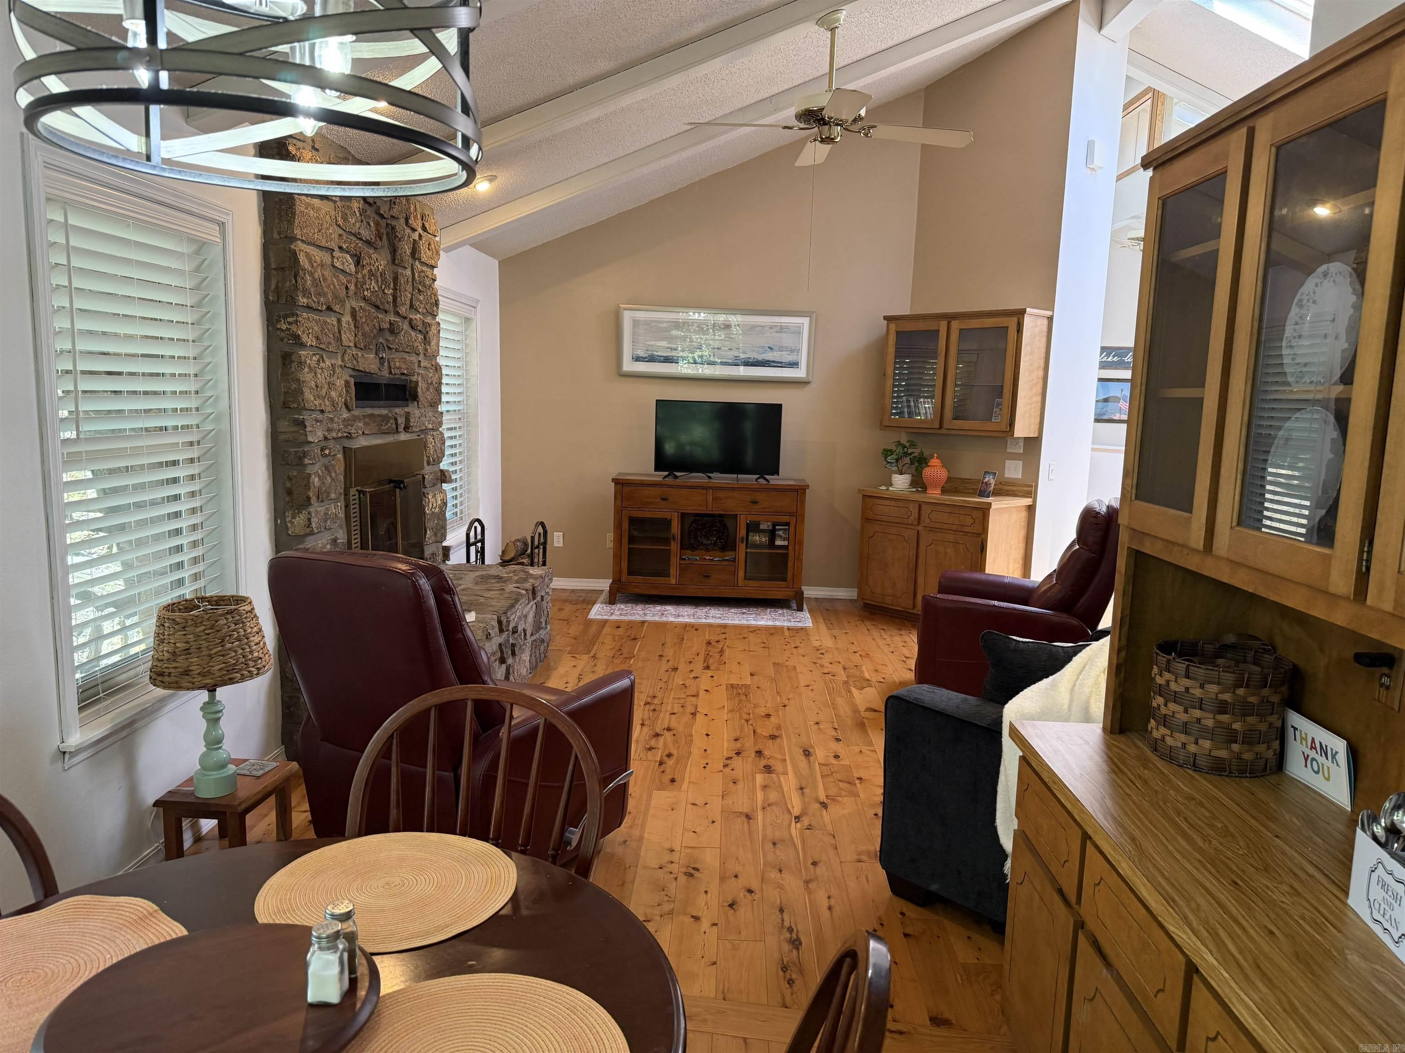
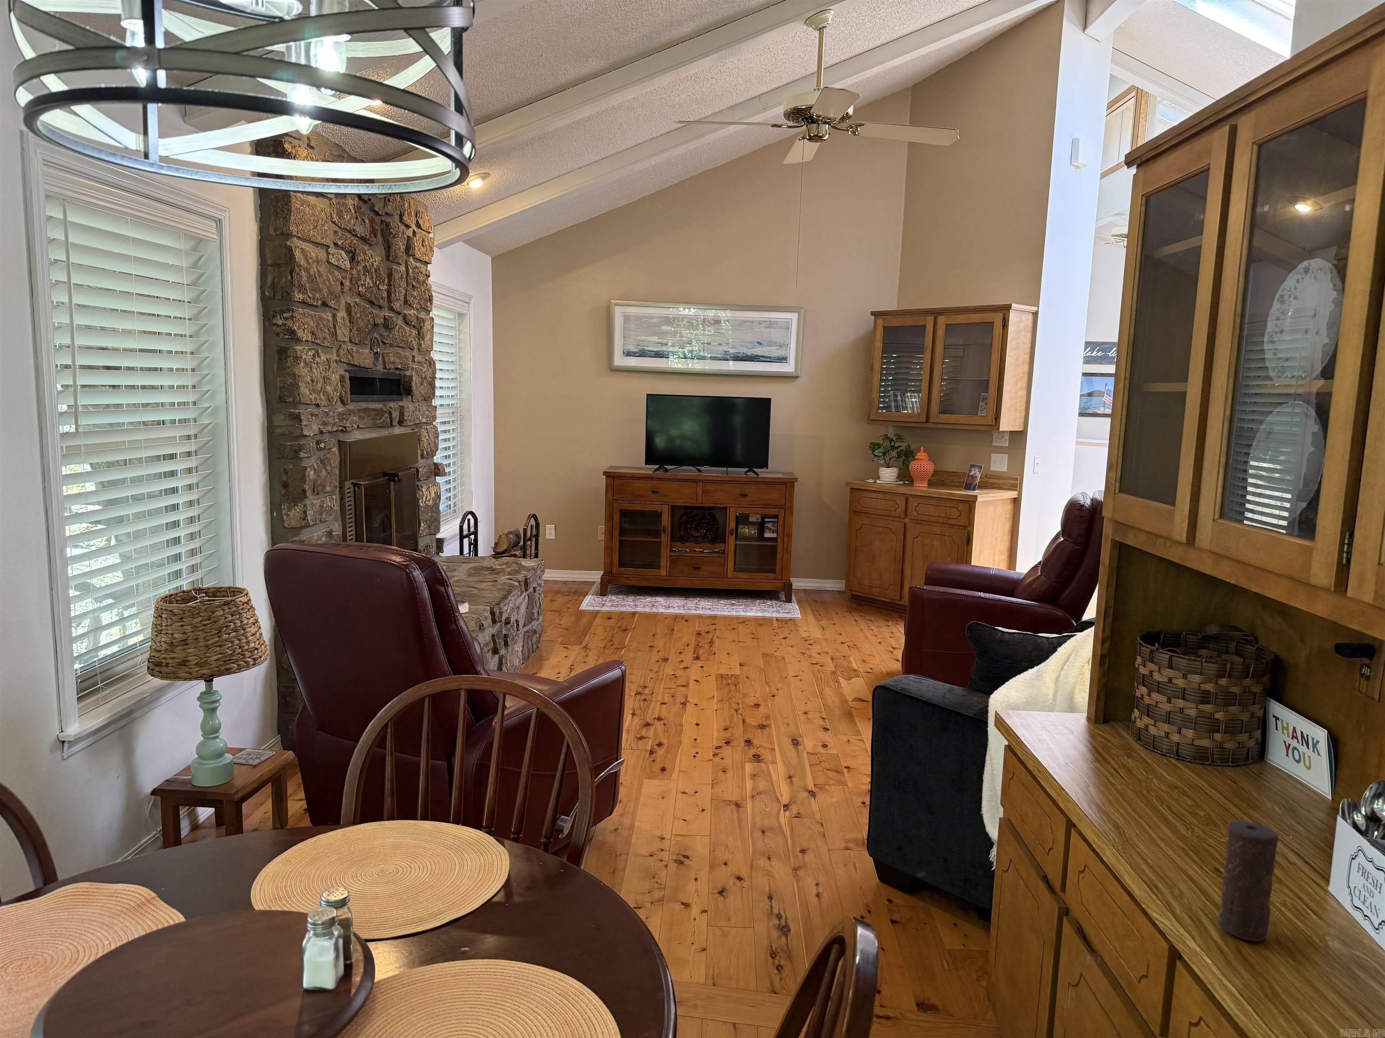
+ candle (1248, 880)
